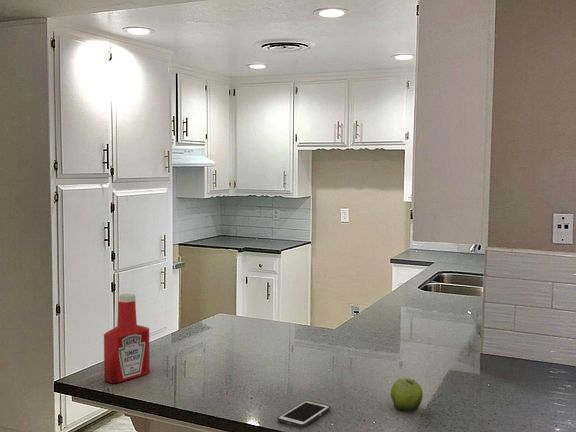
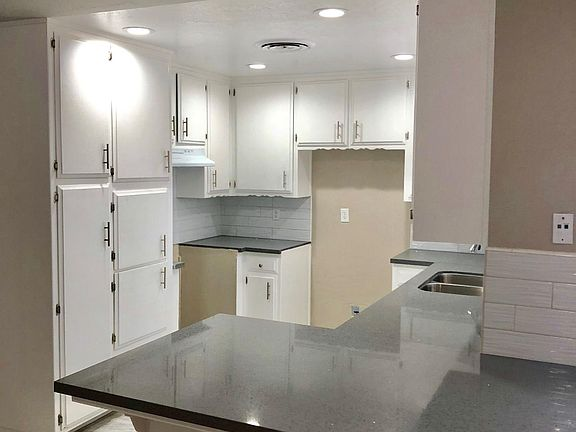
- soap bottle (127, 335)
- cell phone (304, 413)
- fruit (406, 393)
